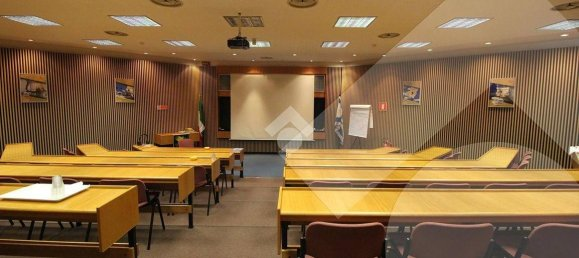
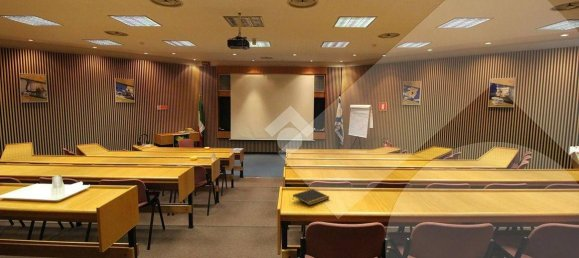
+ notepad (311, 196)
